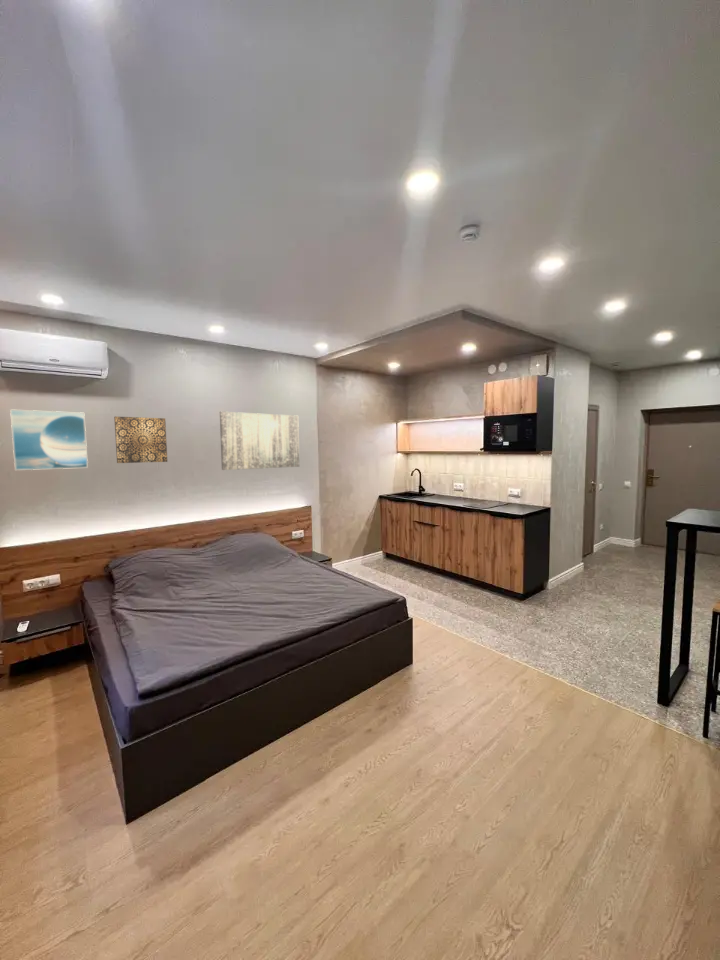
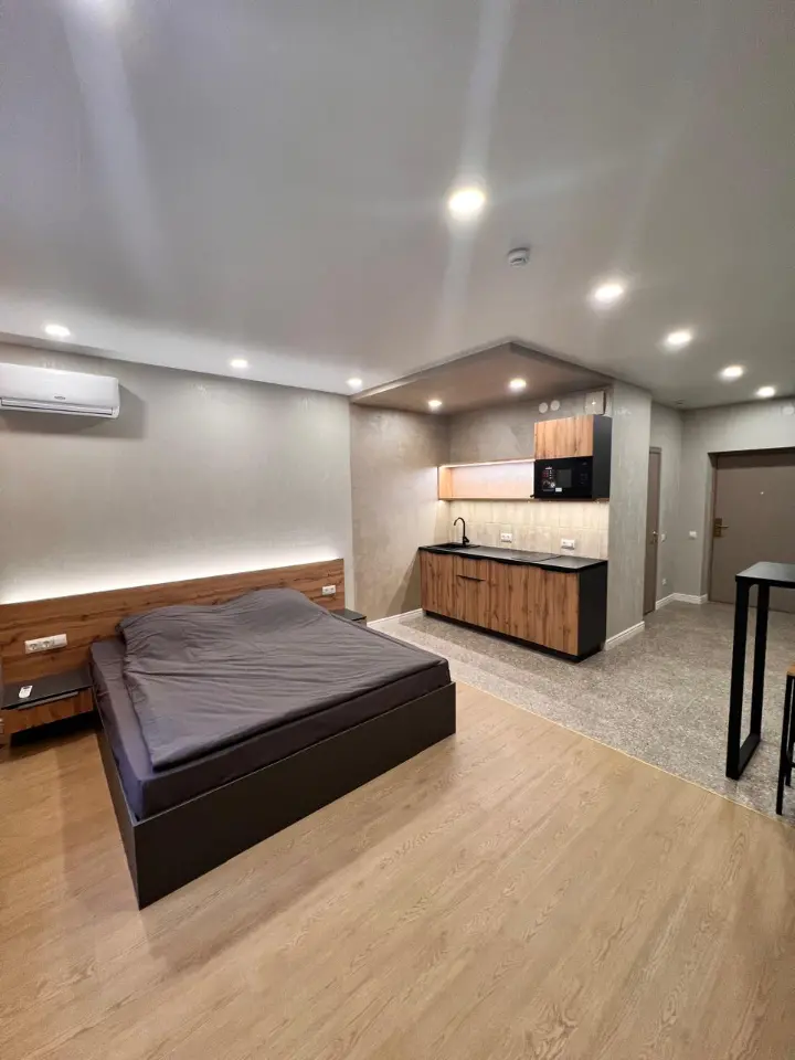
- wall art (262, 441)
- wall art (141, 440)
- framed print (51, 440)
